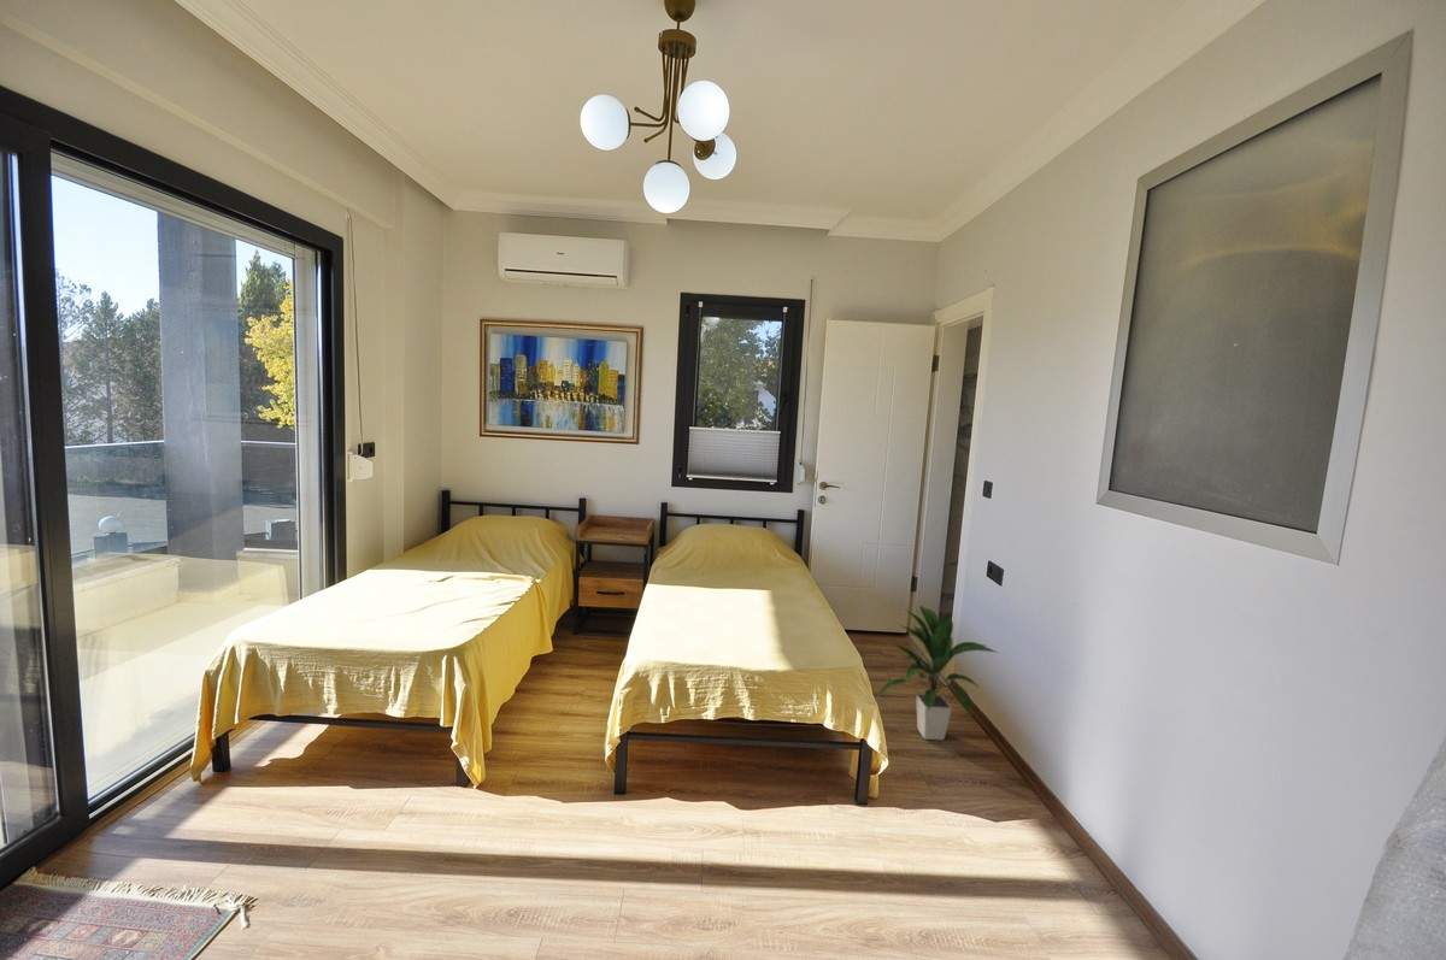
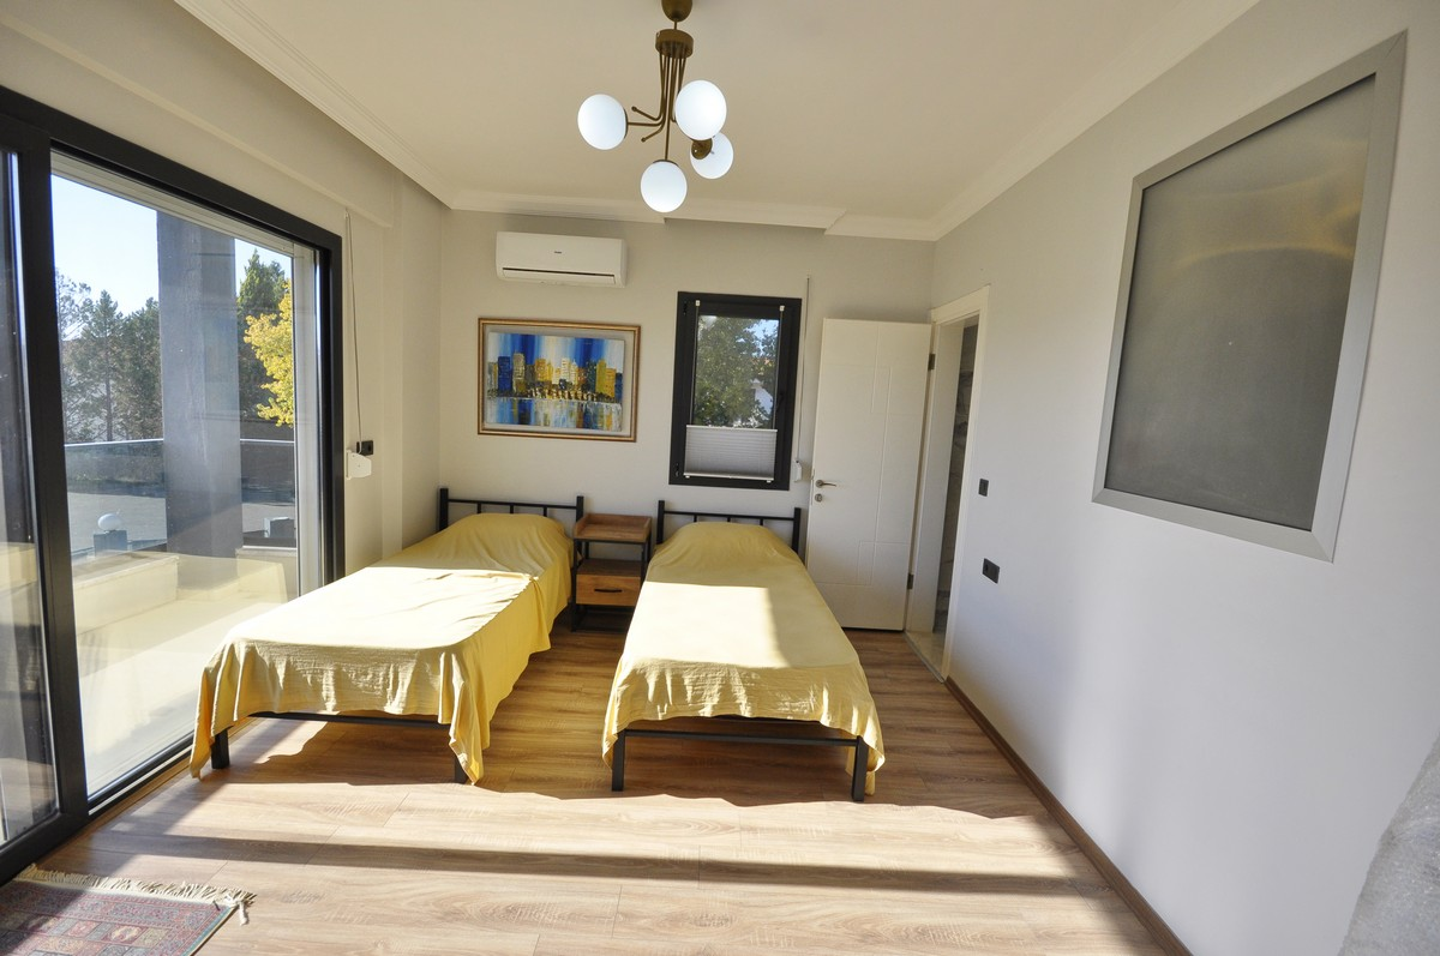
- indoor plant (931, 670)
